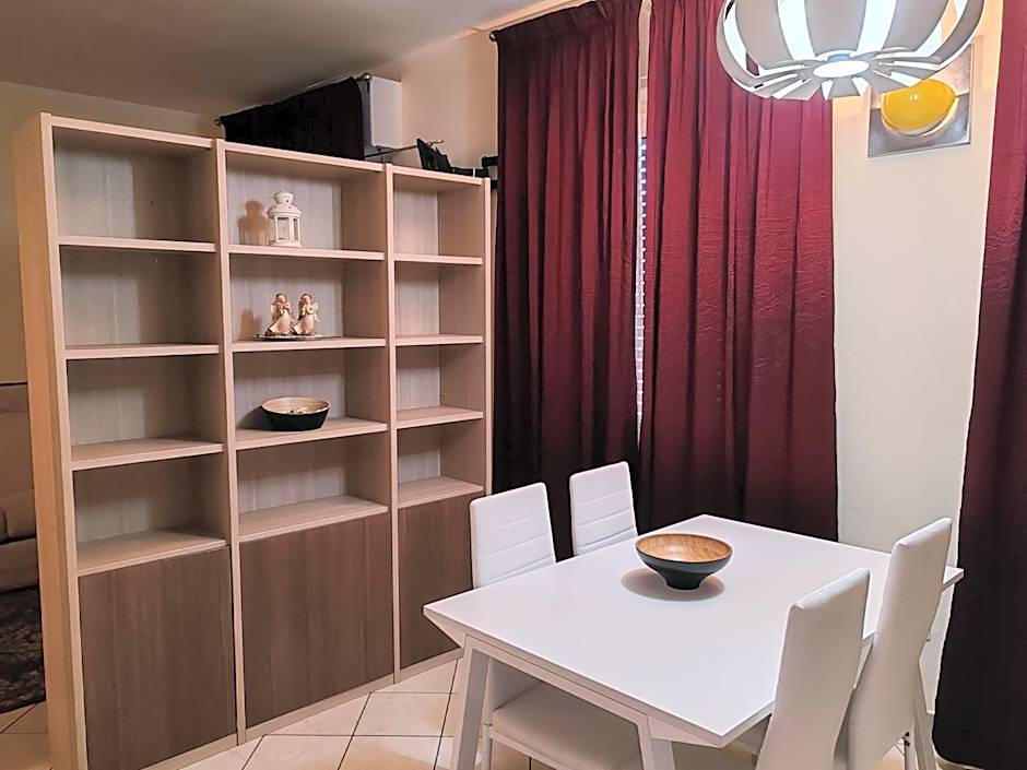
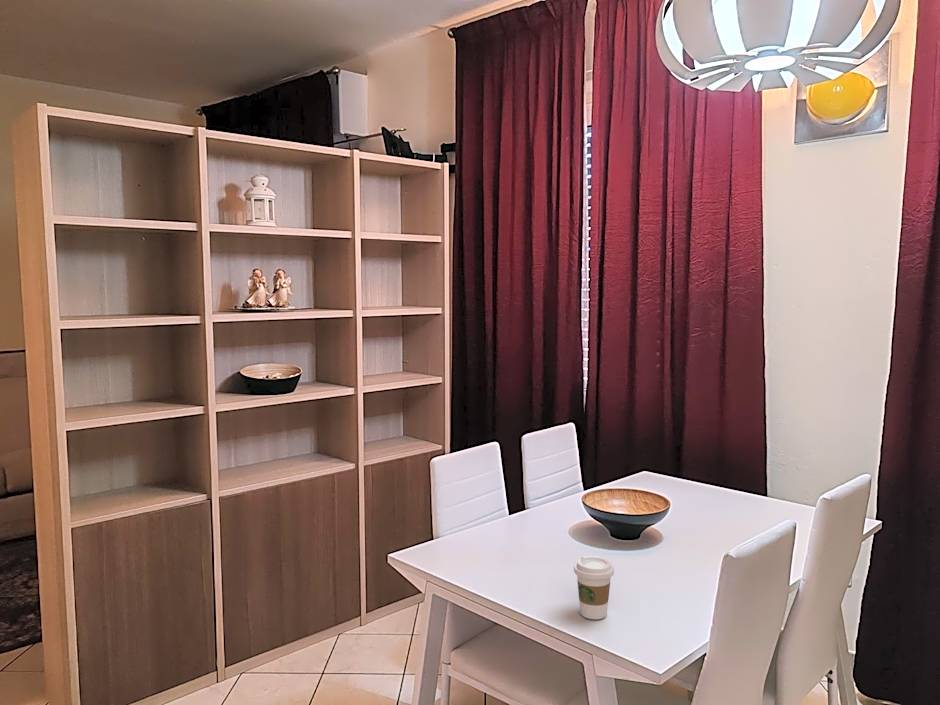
+ coffee cup (593, 587)
